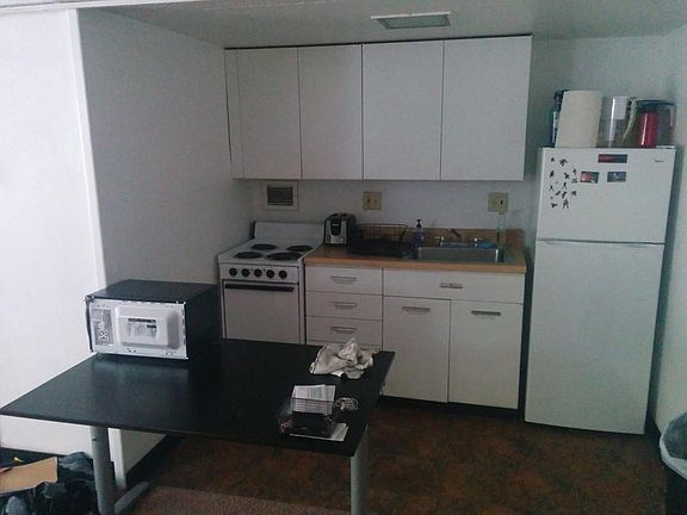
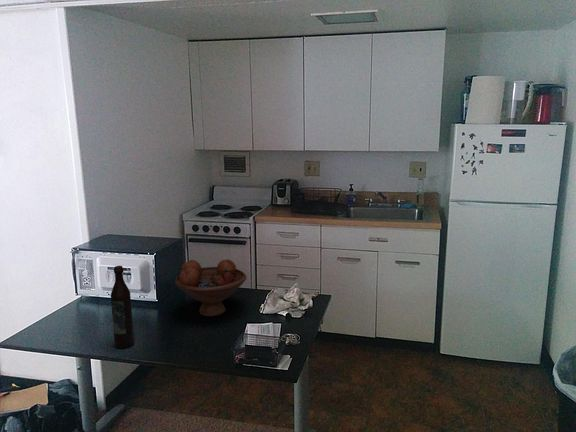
+ fruit bowl (211, 287)
+ wine bottle (121, 306)
